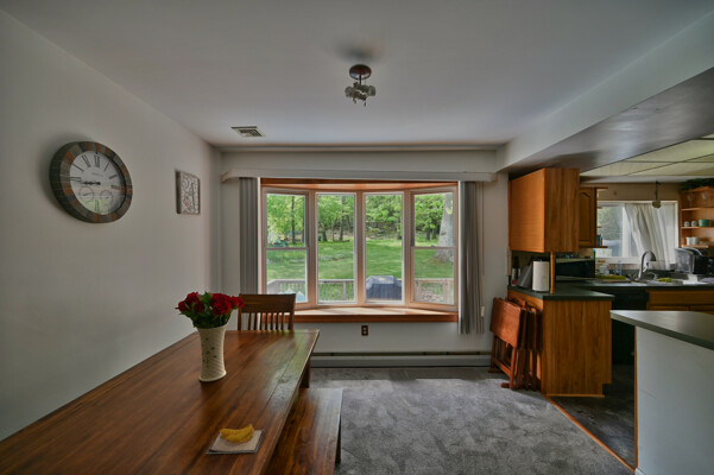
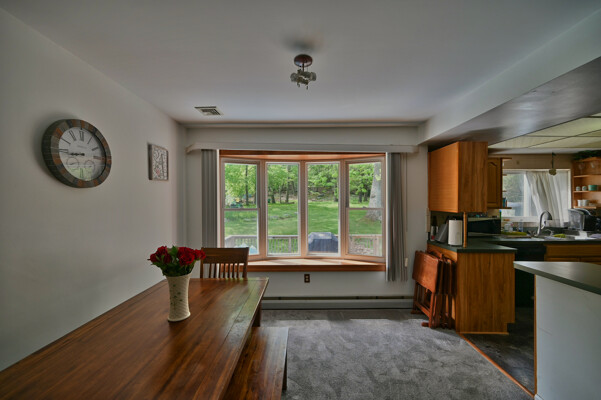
- banana (236, 435)
